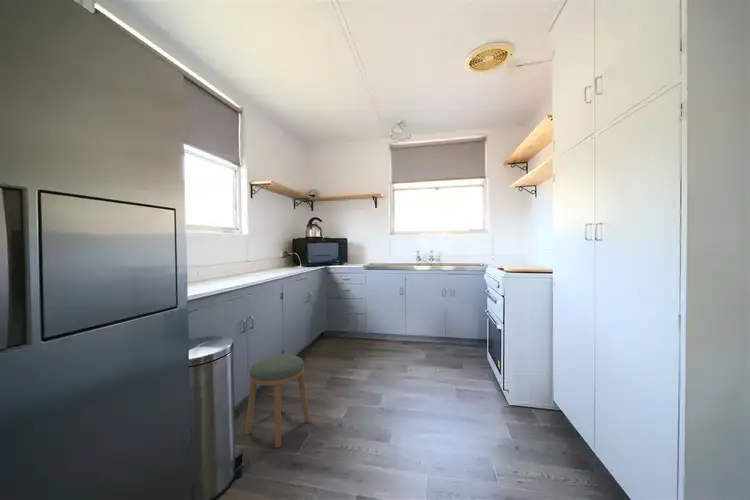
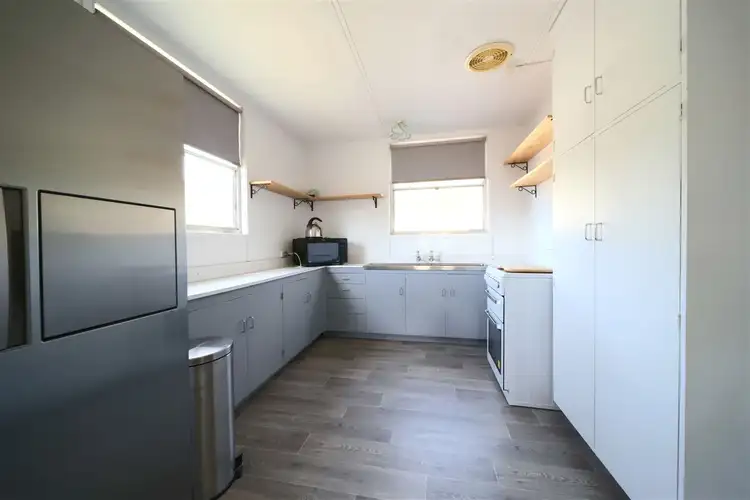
- stool (278, 393)
